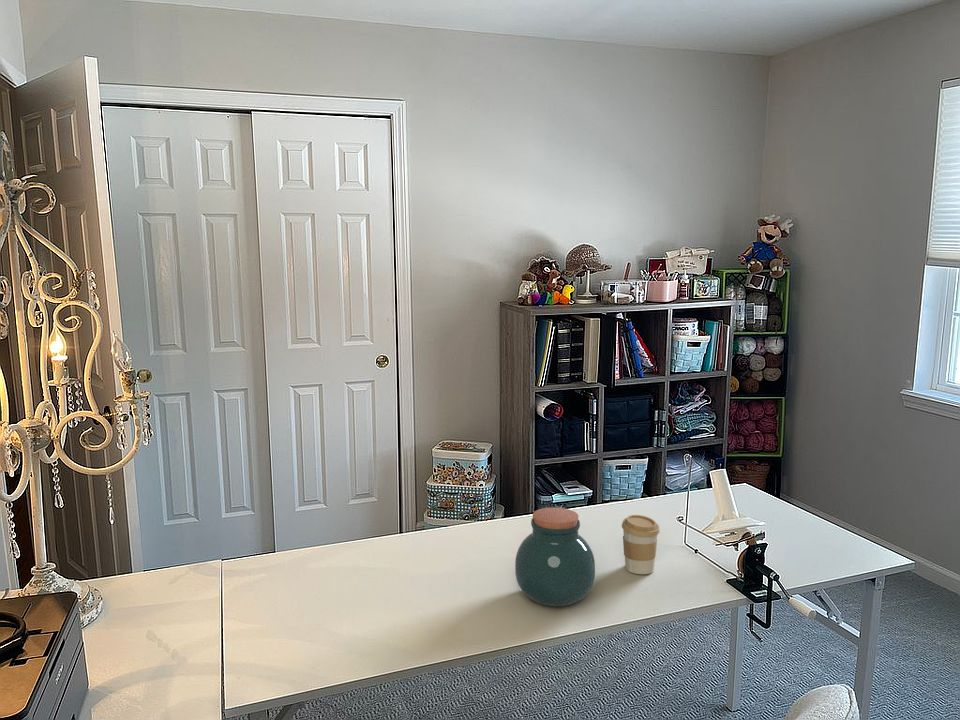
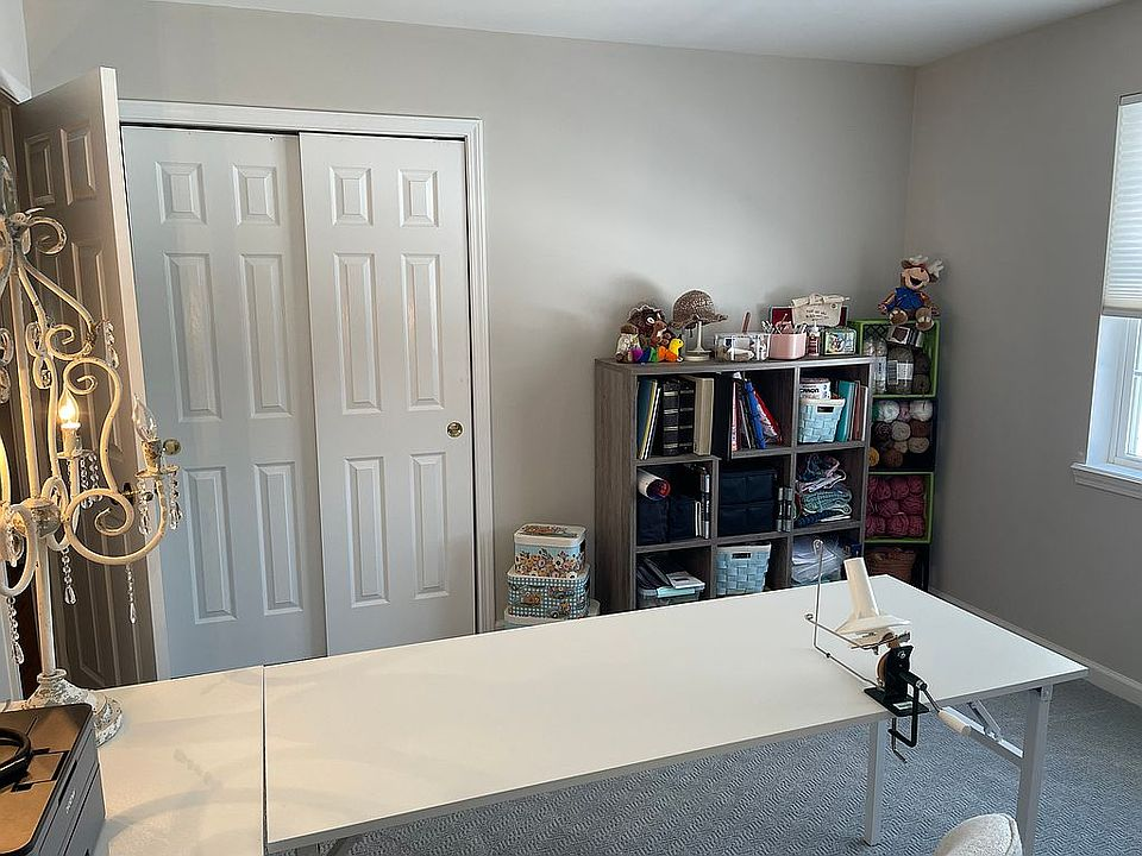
- coffee cup (640, 543)
- jar (555, 556)
